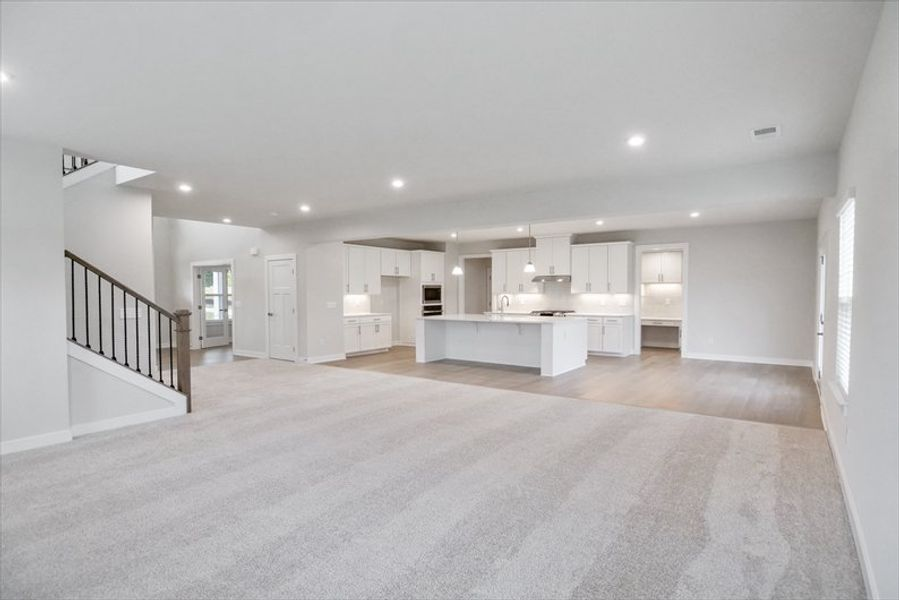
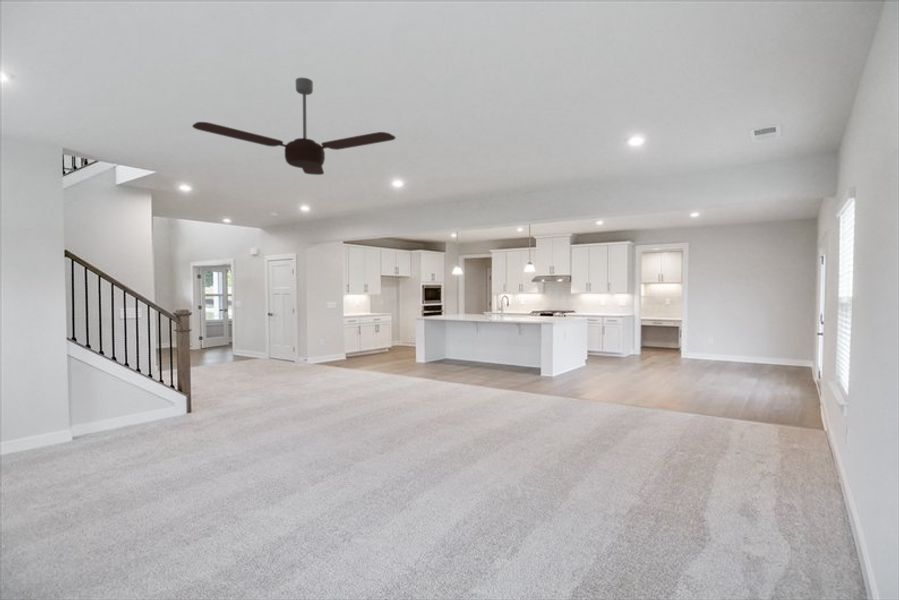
+ ceiling fan (303, 127)
